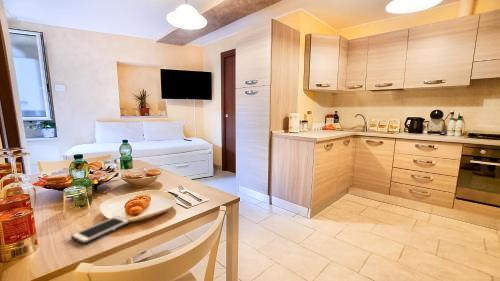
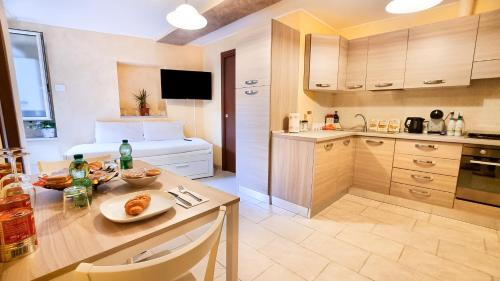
- cell phone (102, 228)
